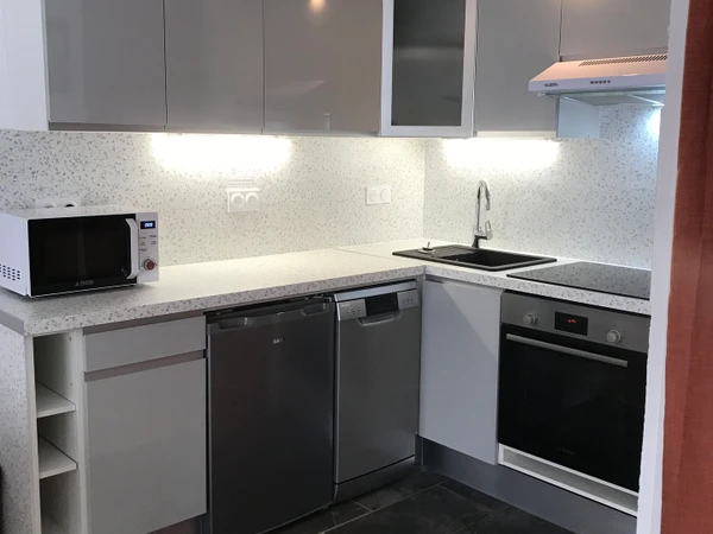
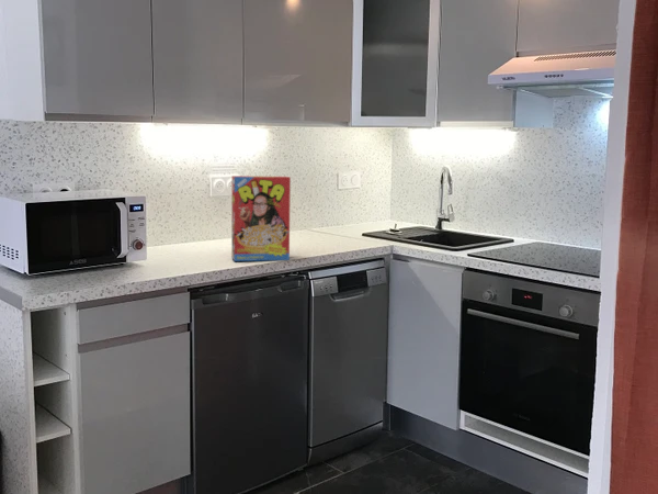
+ cereal box (260, 217)
